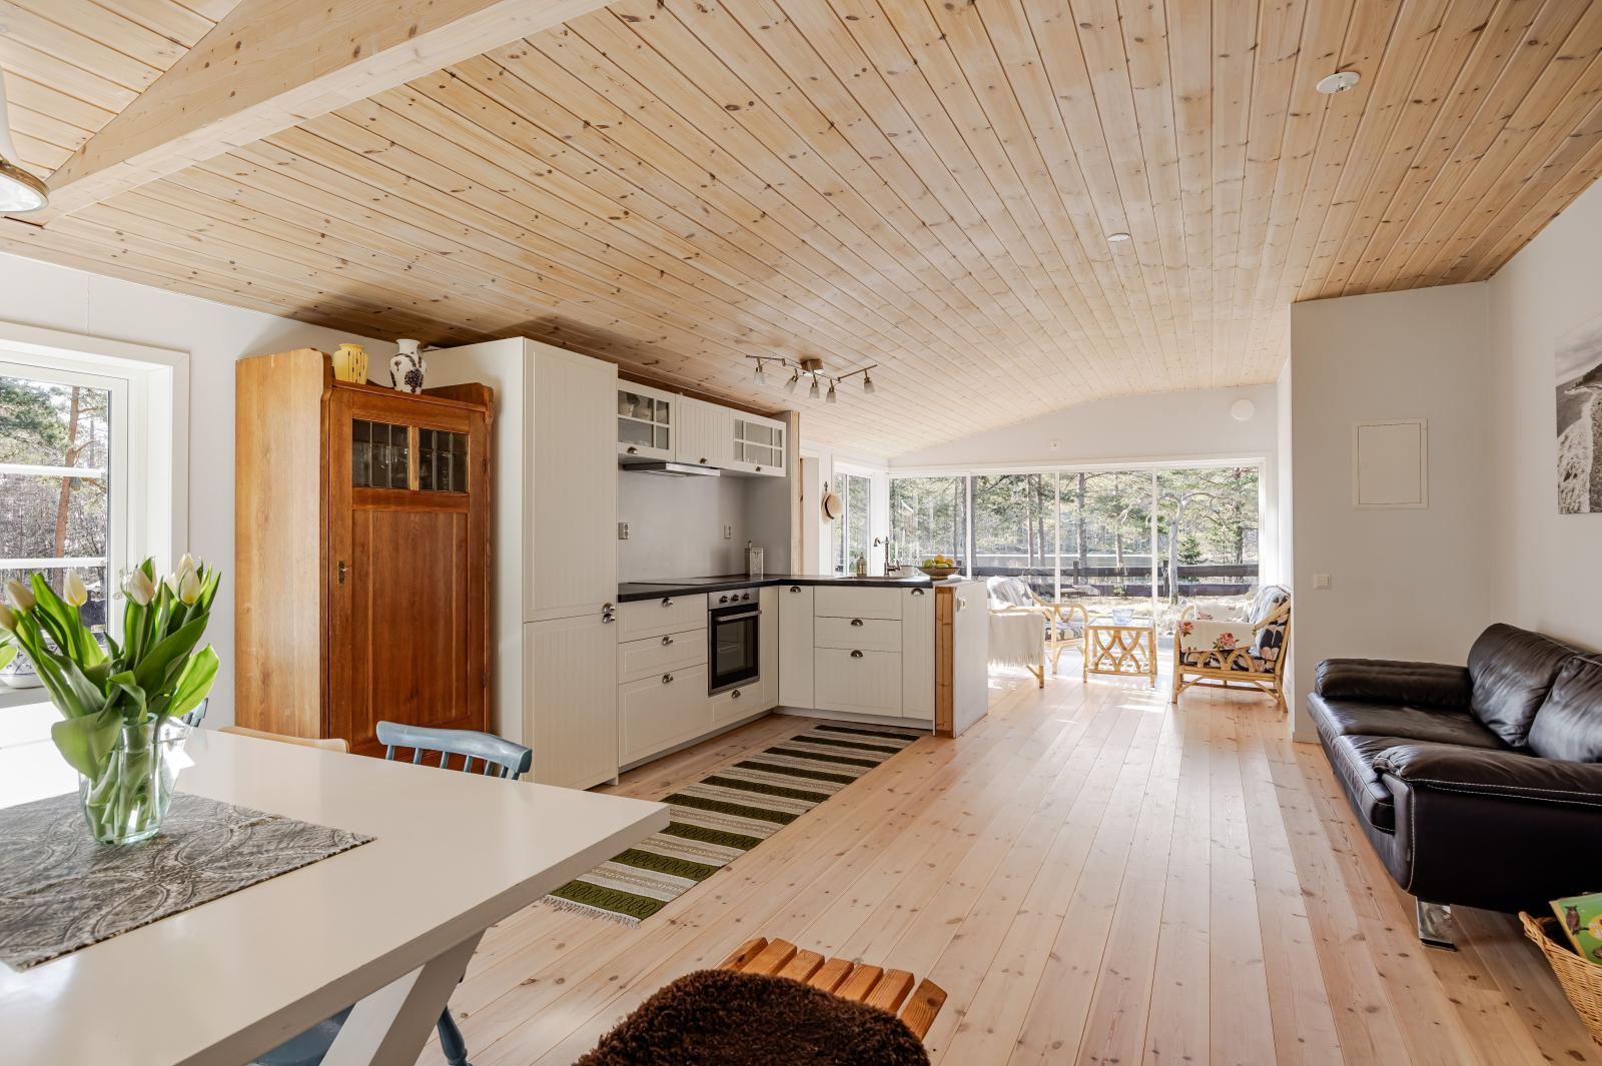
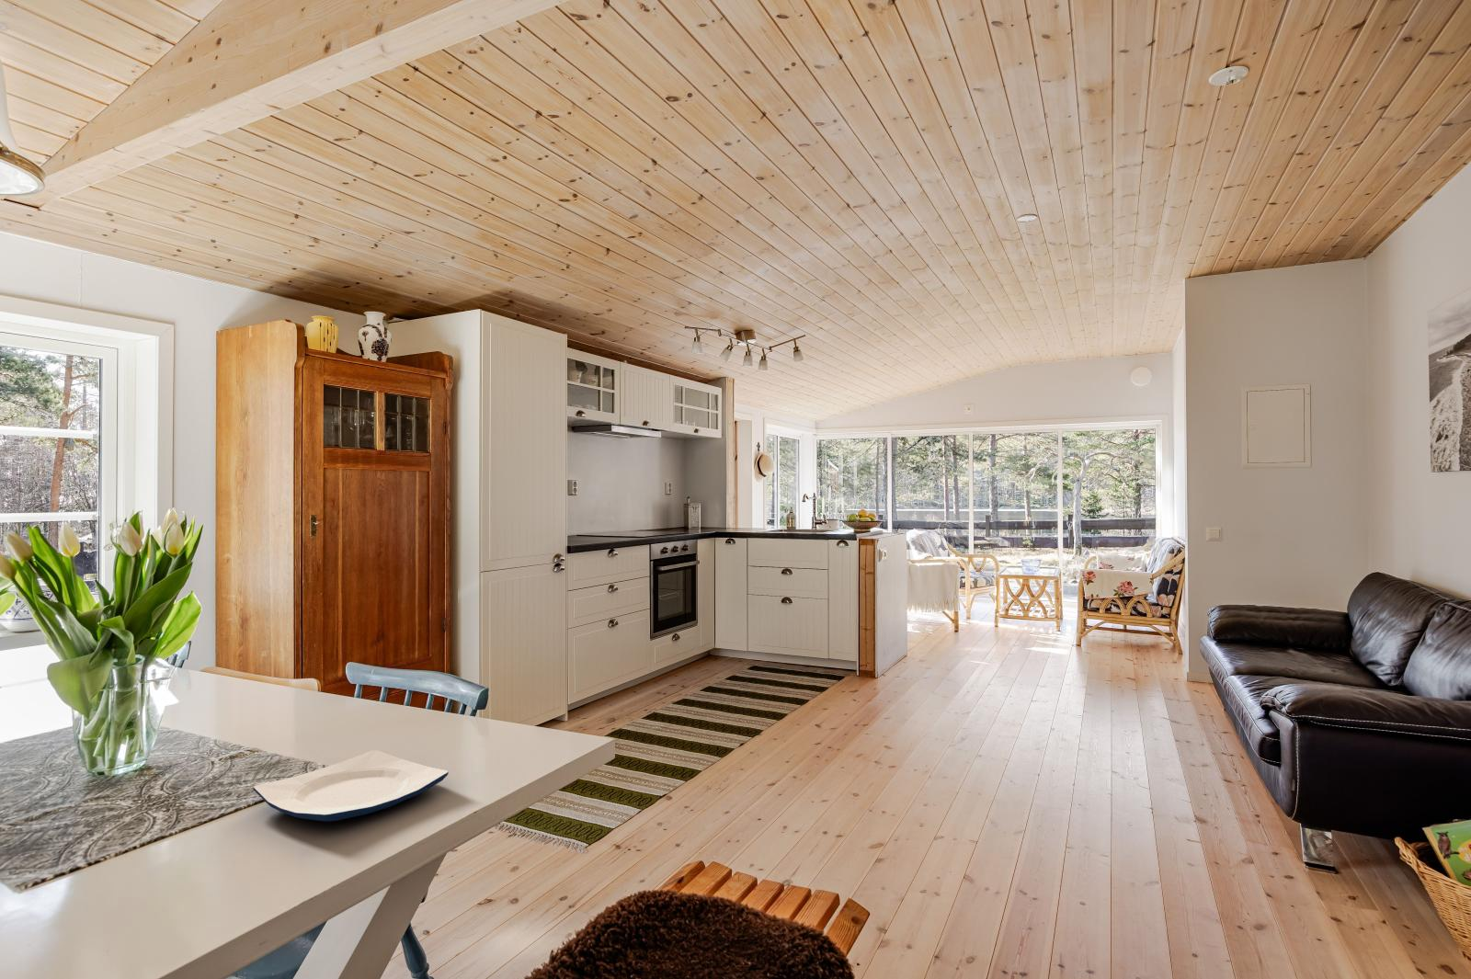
+ plate (353, 788)
